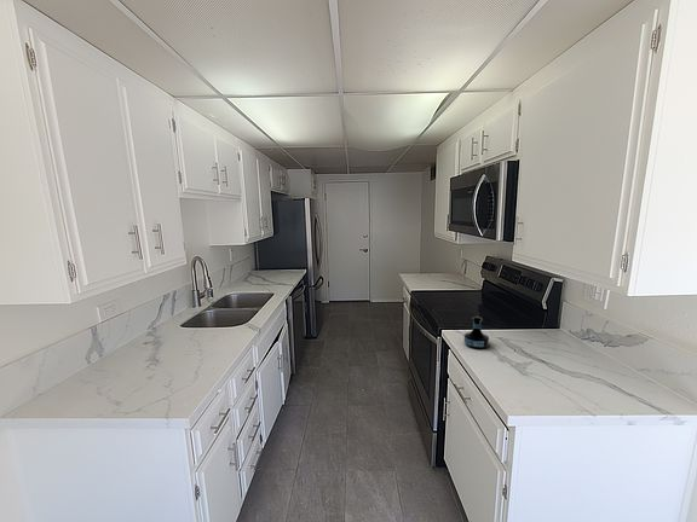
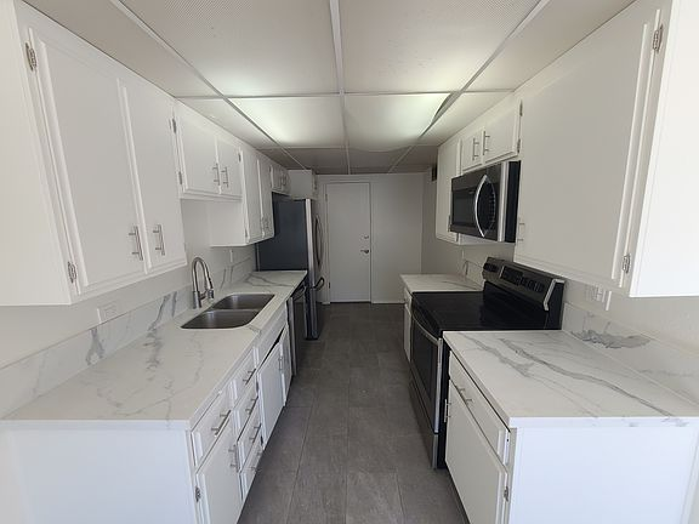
- tequila bottle (476, 330)
